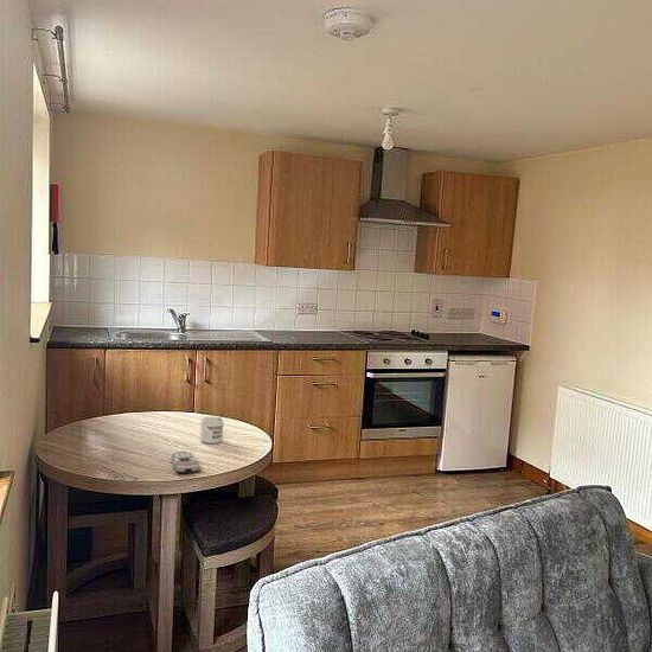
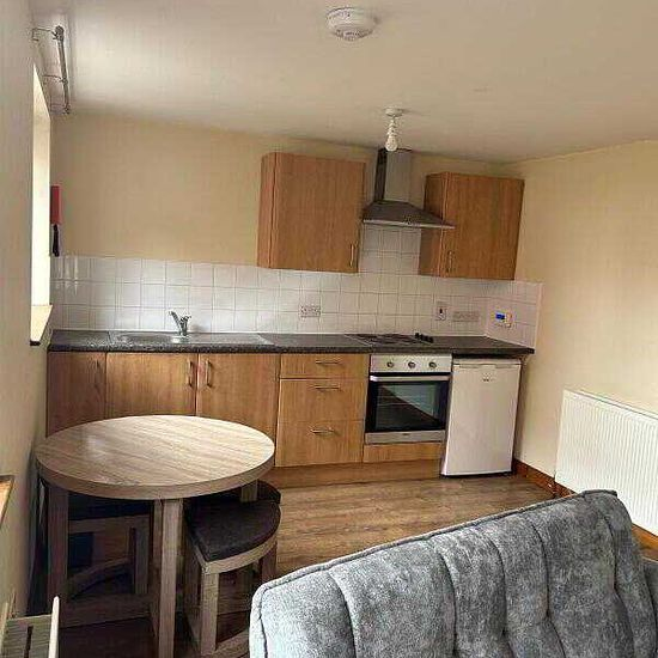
- mug (209, 428)
- remote control (184, 461)
